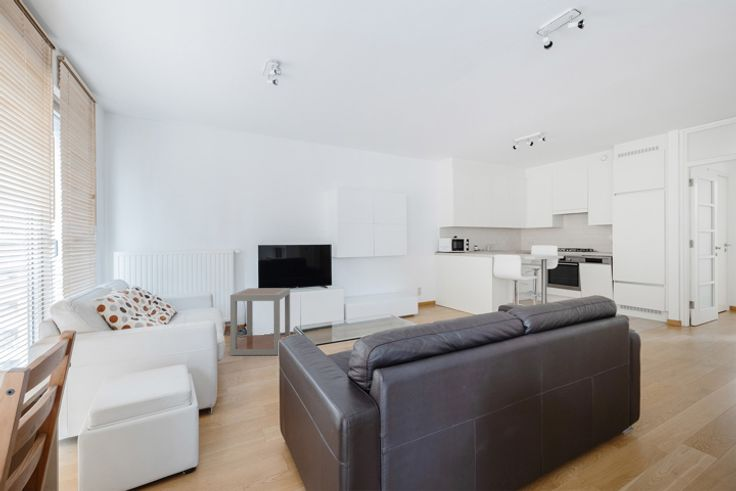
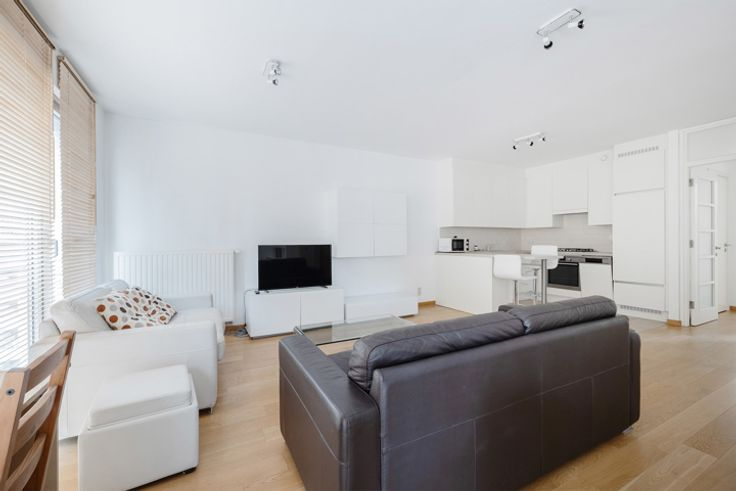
- side table (252, 319)
